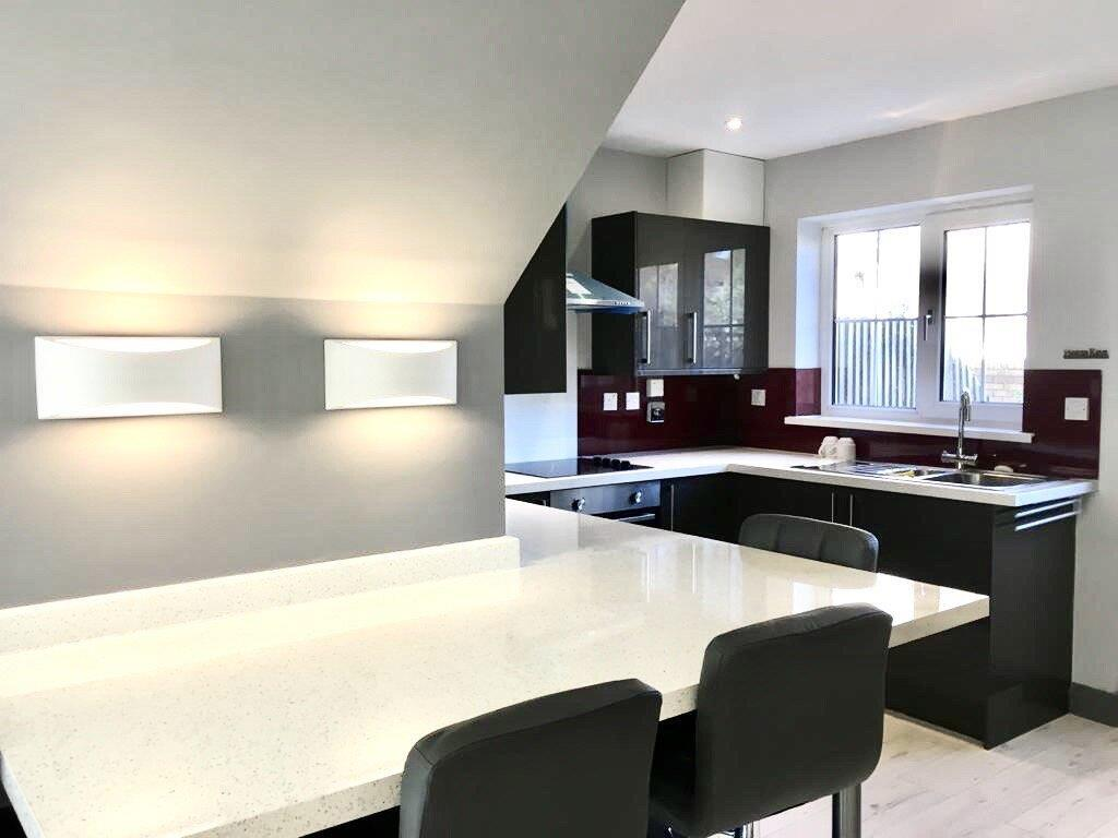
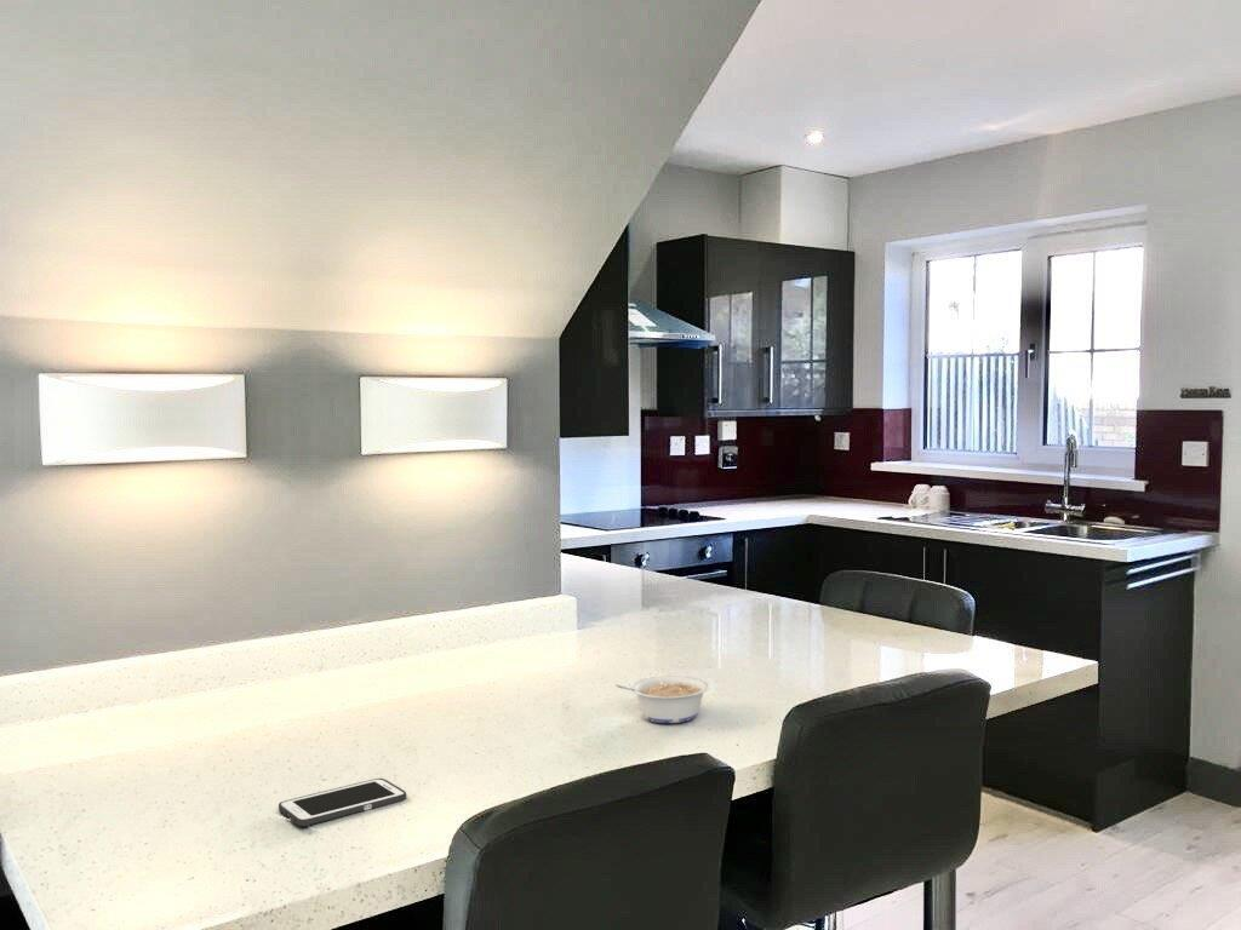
+ legume (668, 698)
+ cell phone (343, 800)
